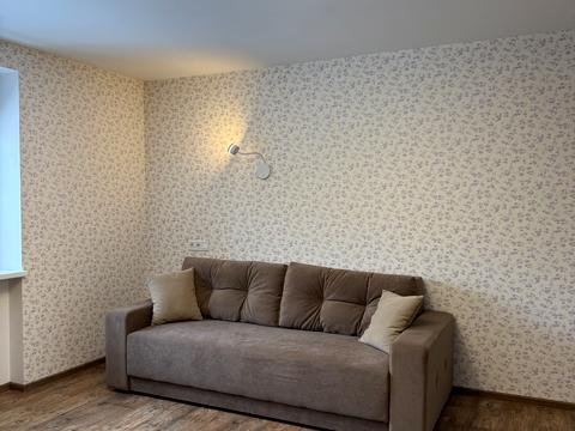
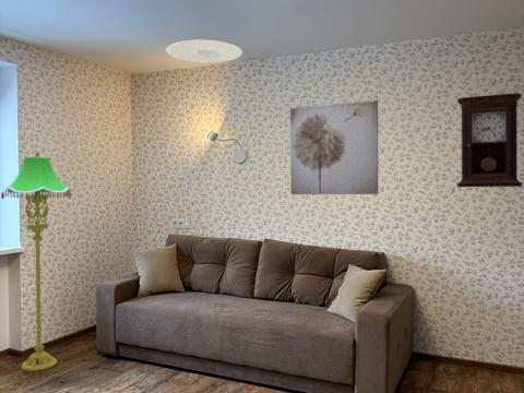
+ ceiling light (204, 48)
+ floor lamp (37, 258)
+ wall art (332, 150)
+ pendulum clock (488, 142)
